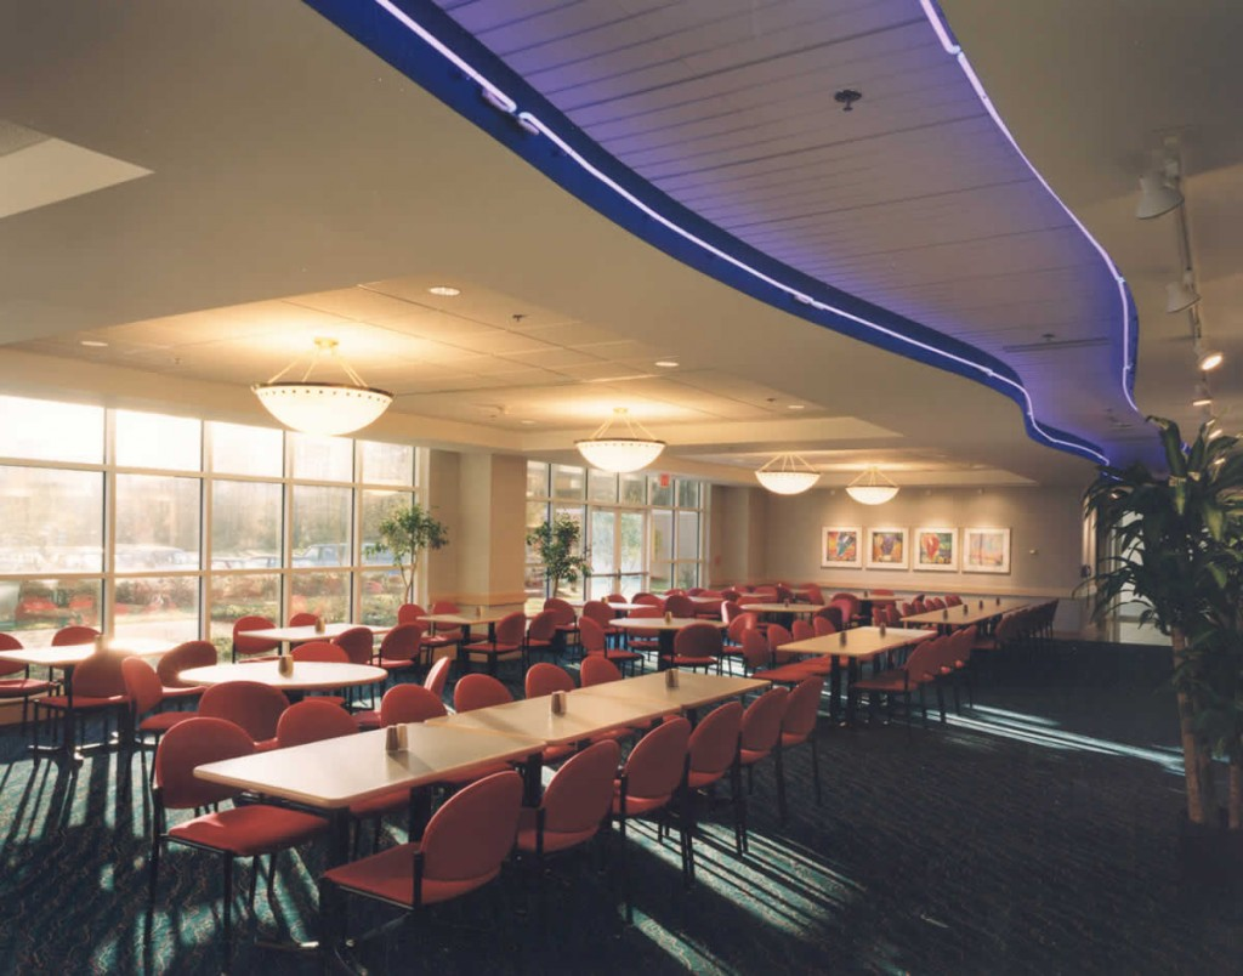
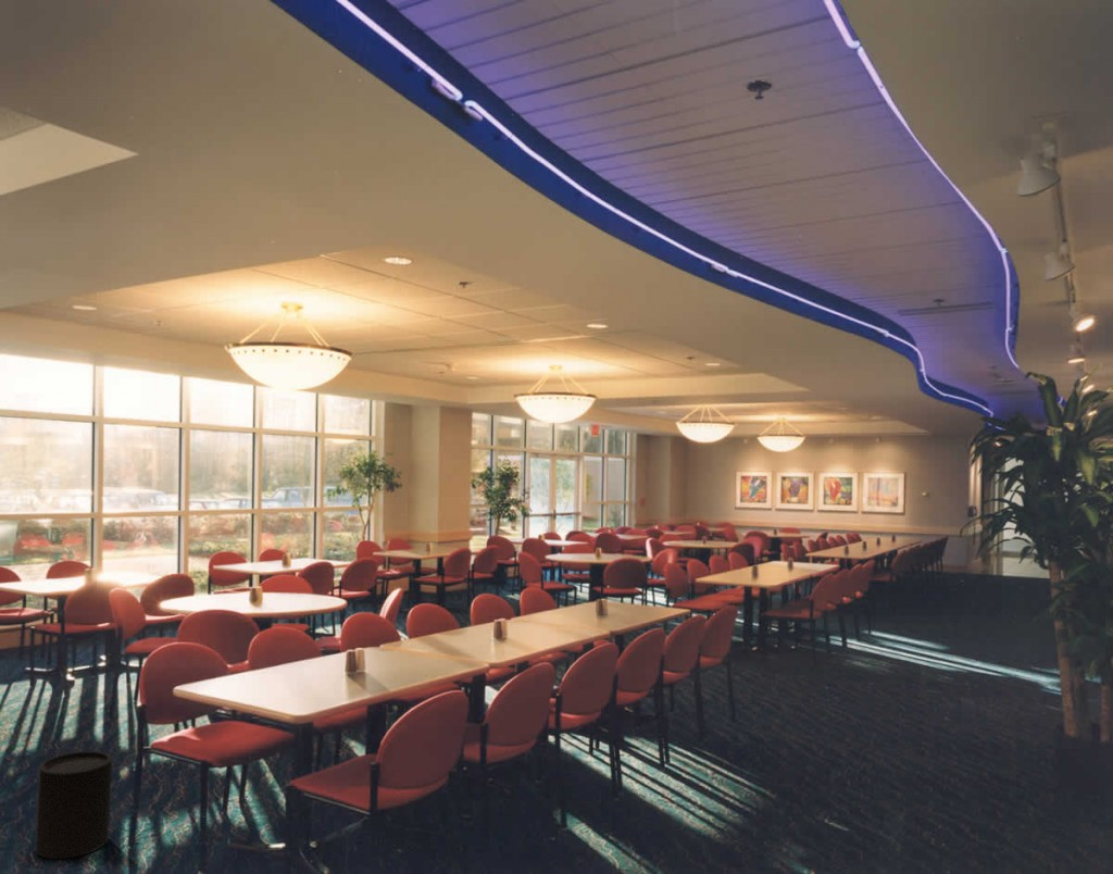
+ trash can (74, 802)
